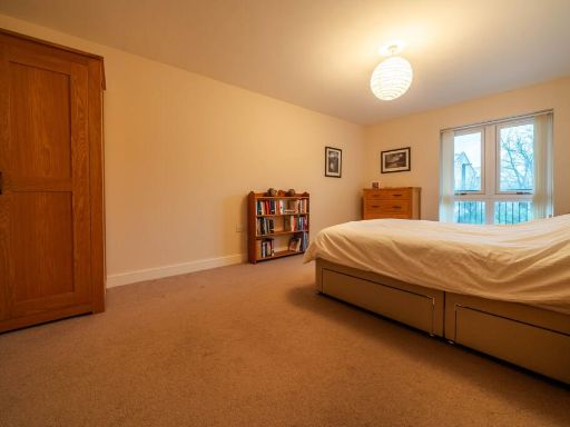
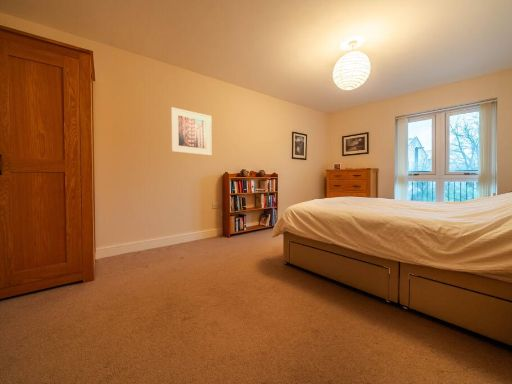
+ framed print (192, 132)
